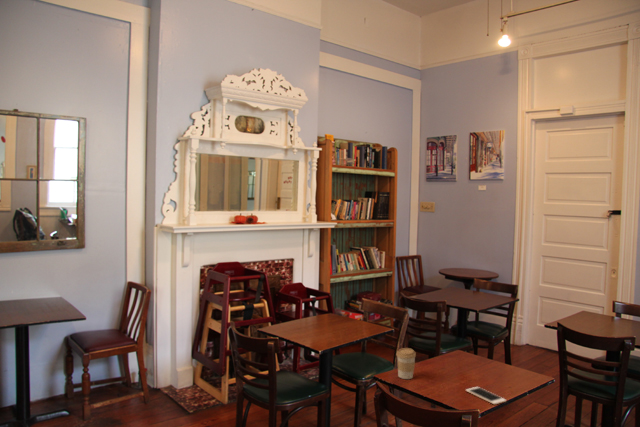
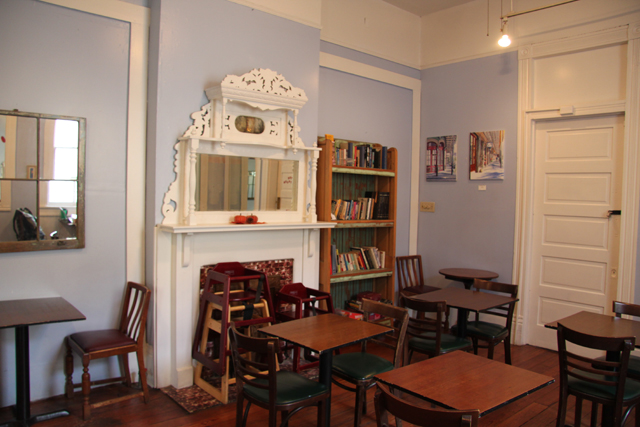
- coffee cup (405, 363)
- cell phone (485, 395)
